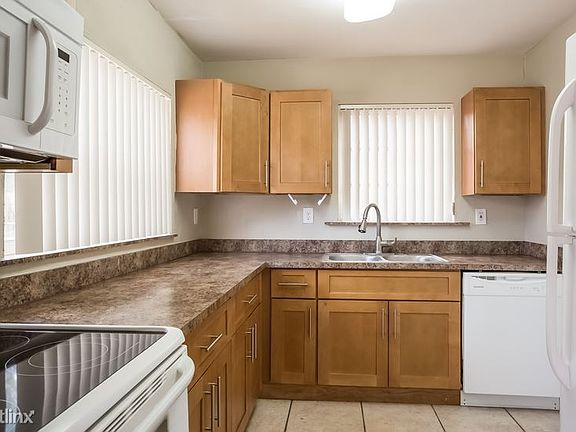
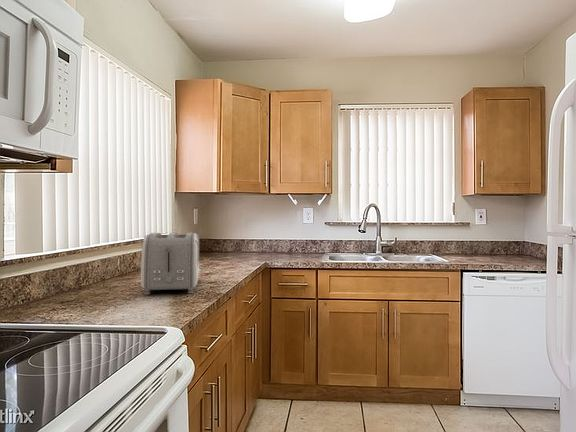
+ toaster (172, 259)
